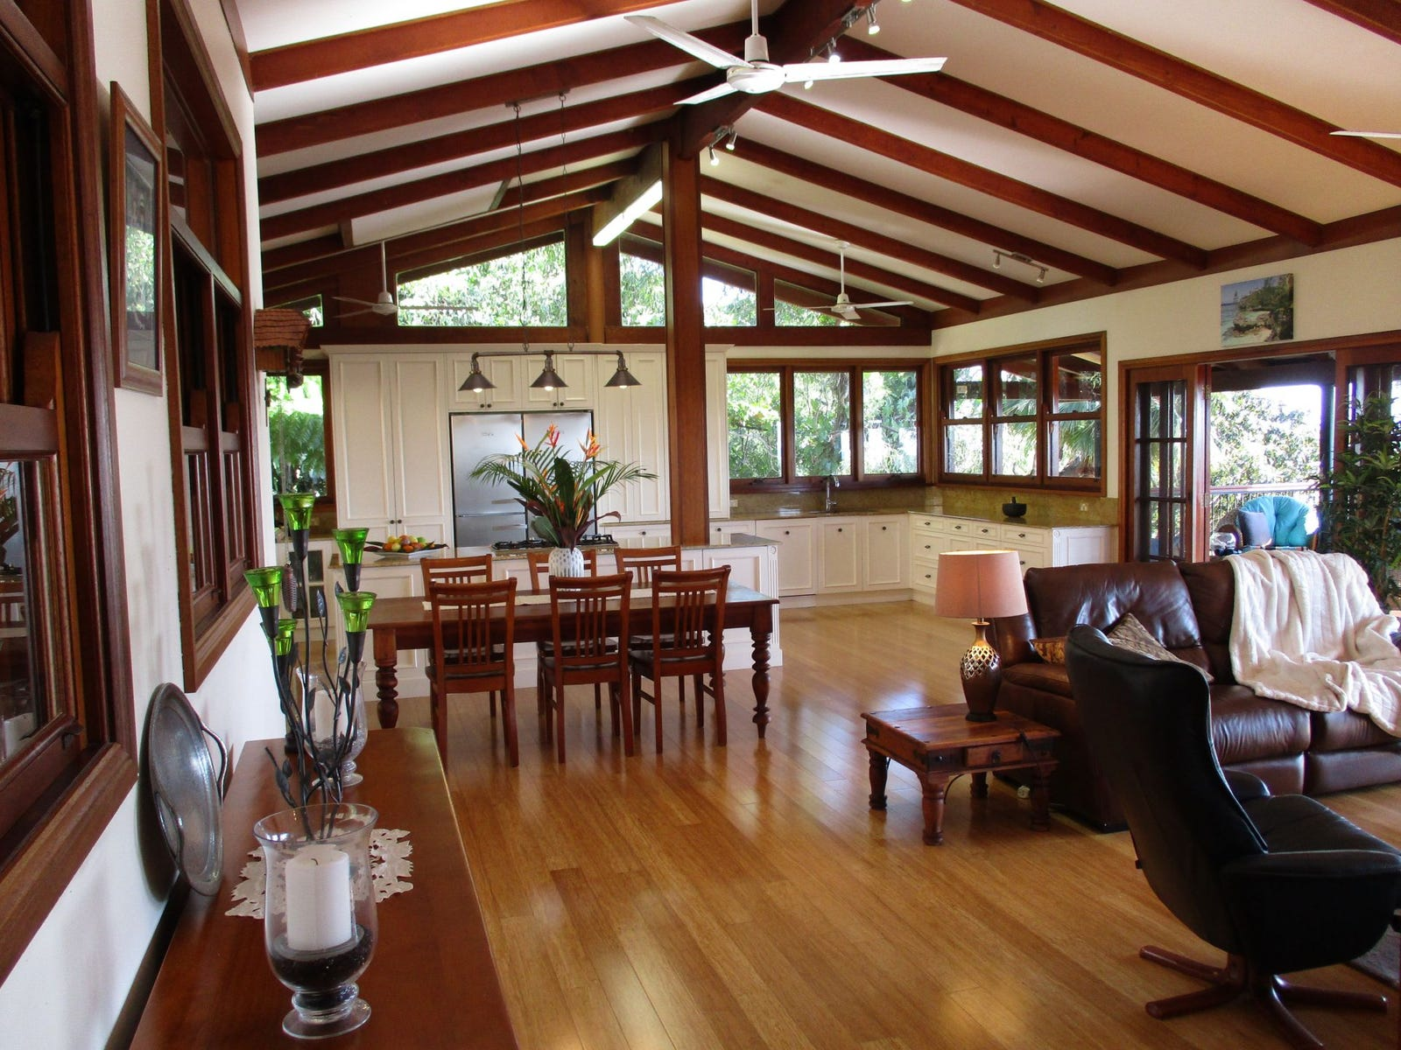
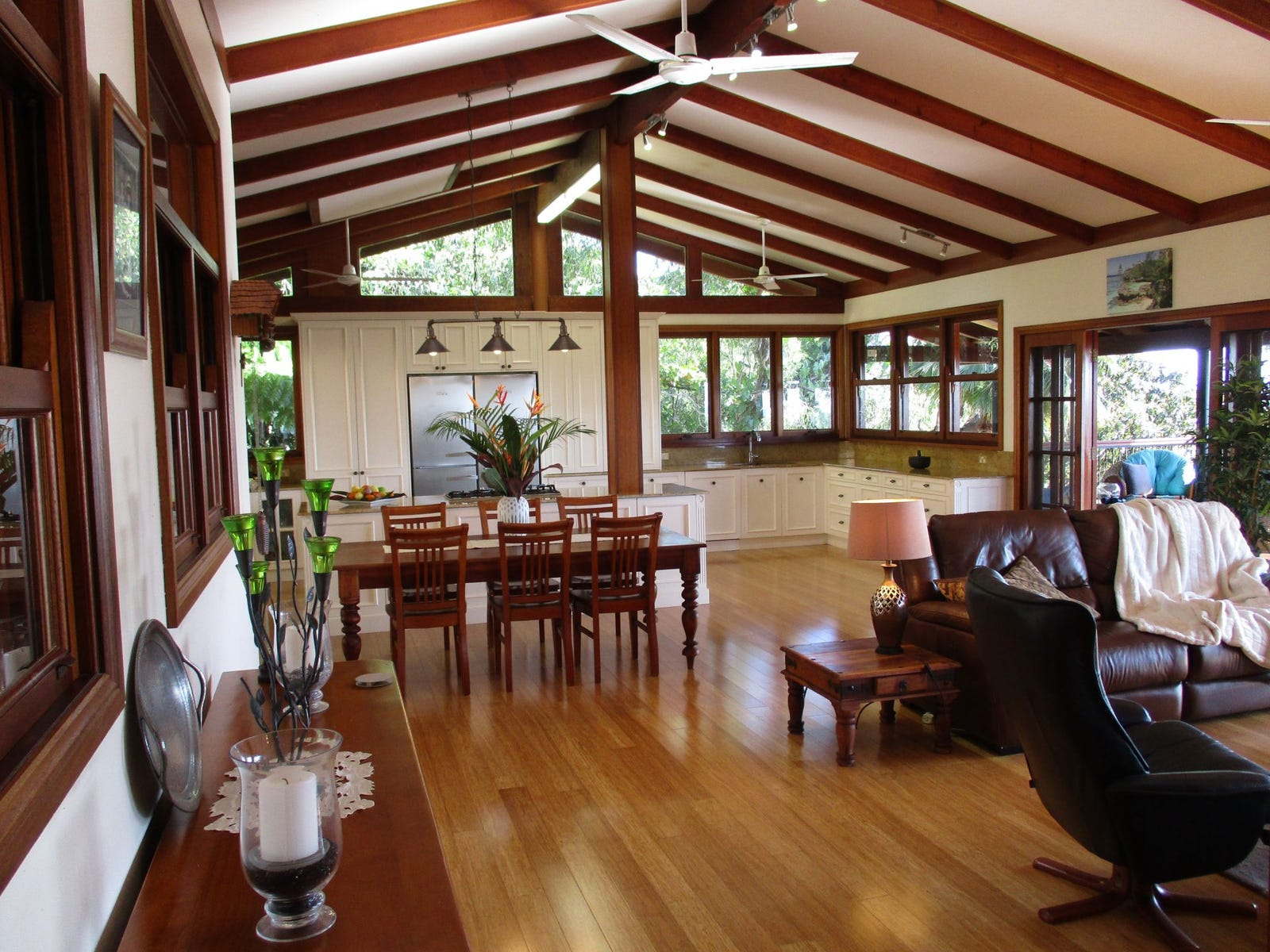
+ coaster (374, 680)
